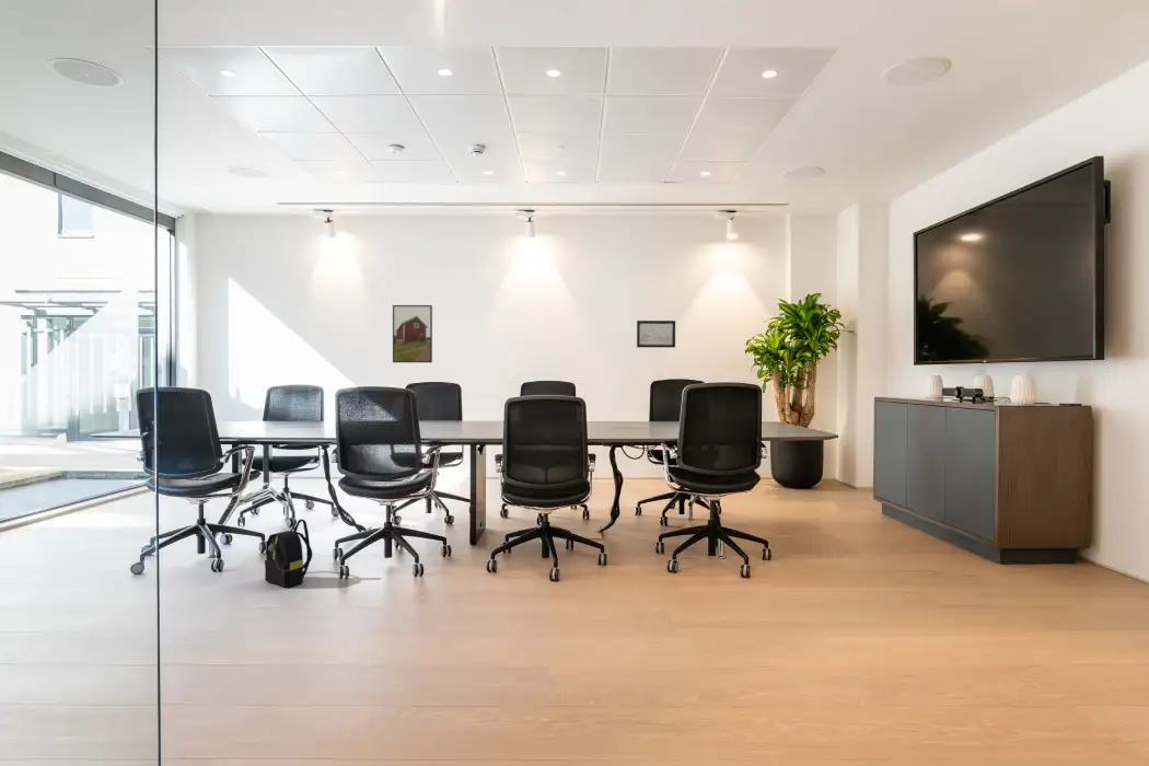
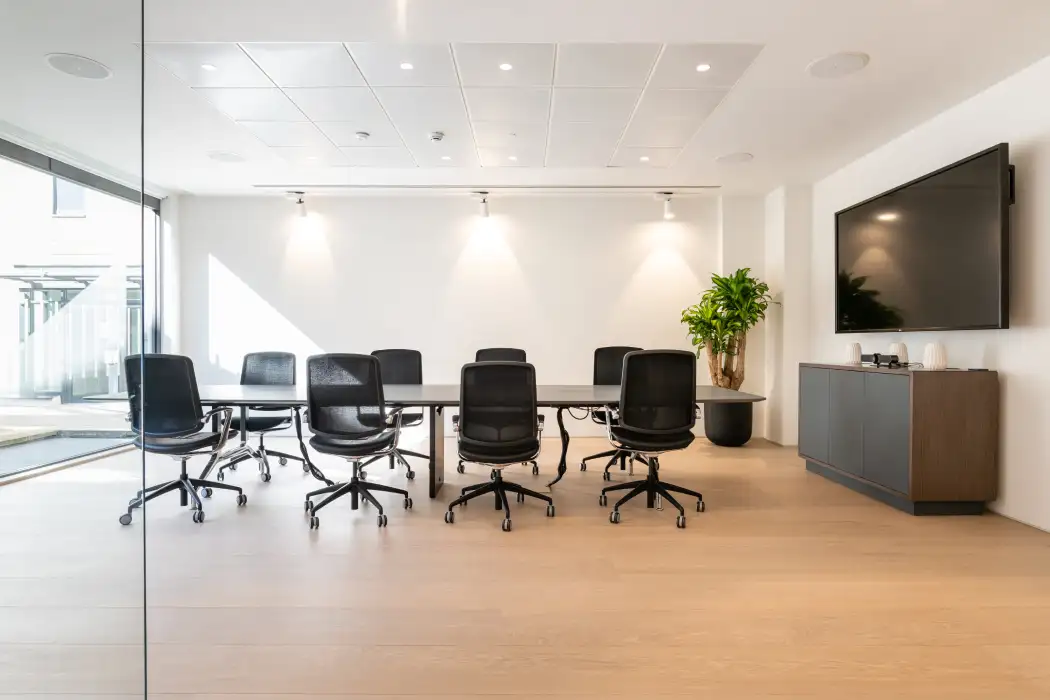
- wall art (655, 334)
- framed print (411, 334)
- backpack (293, 549)
